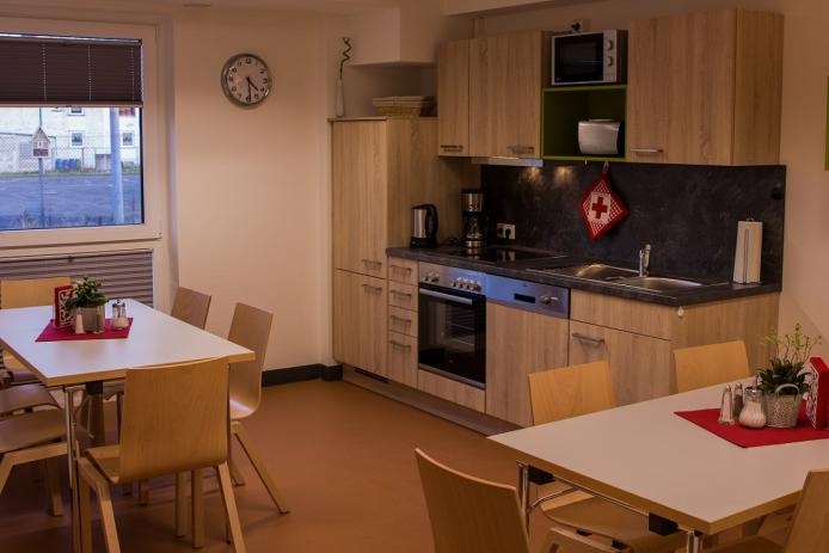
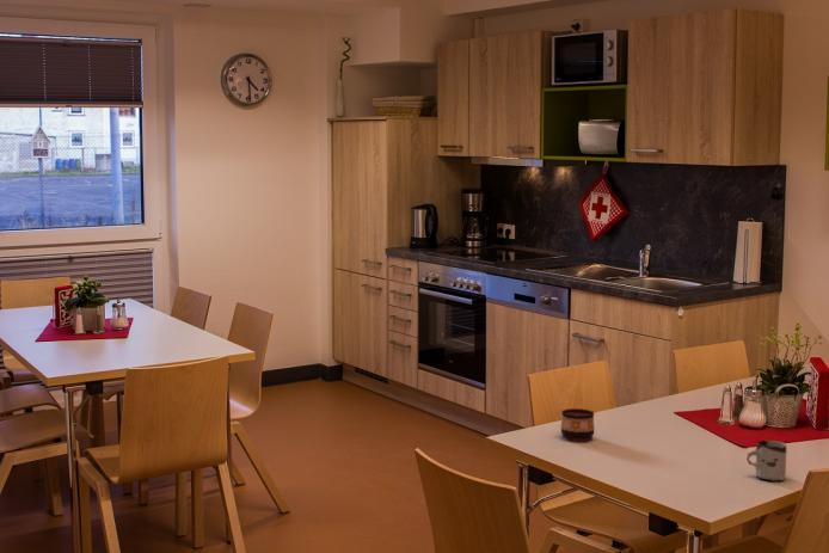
+ cup (766, 460)
+ cup (577, 424)
